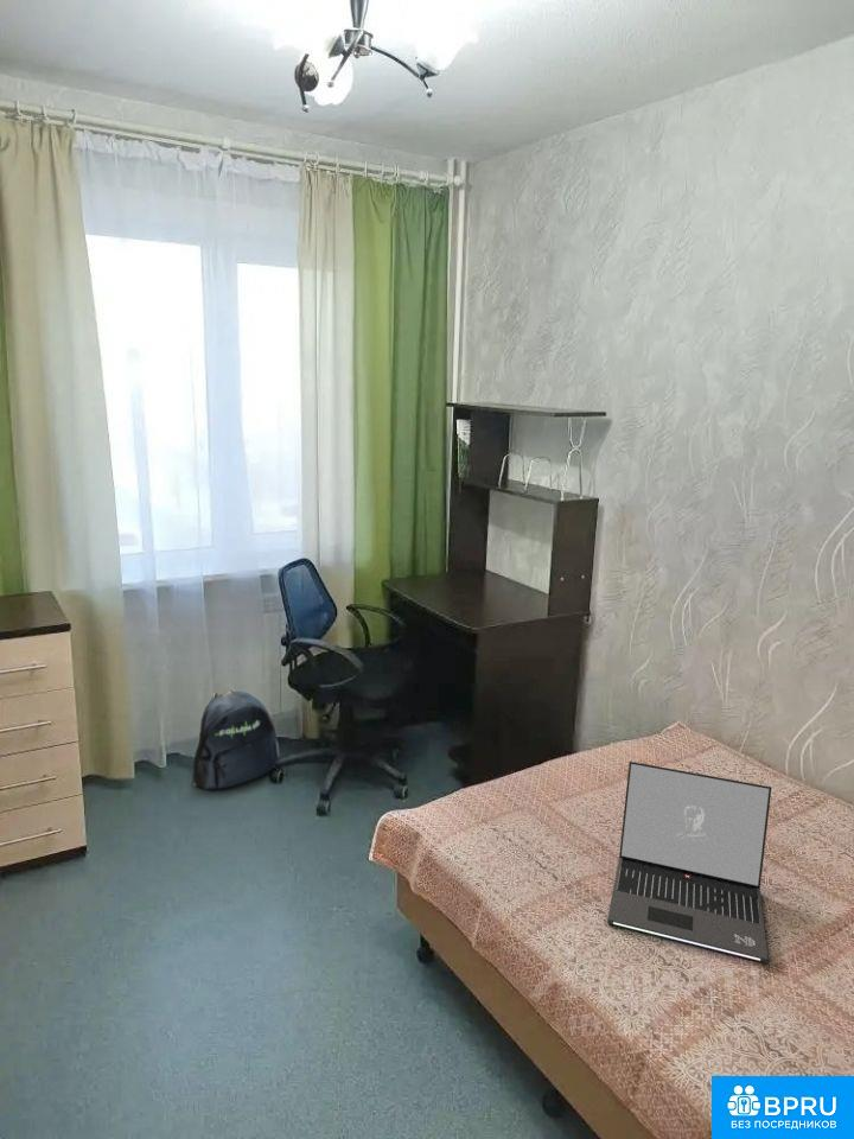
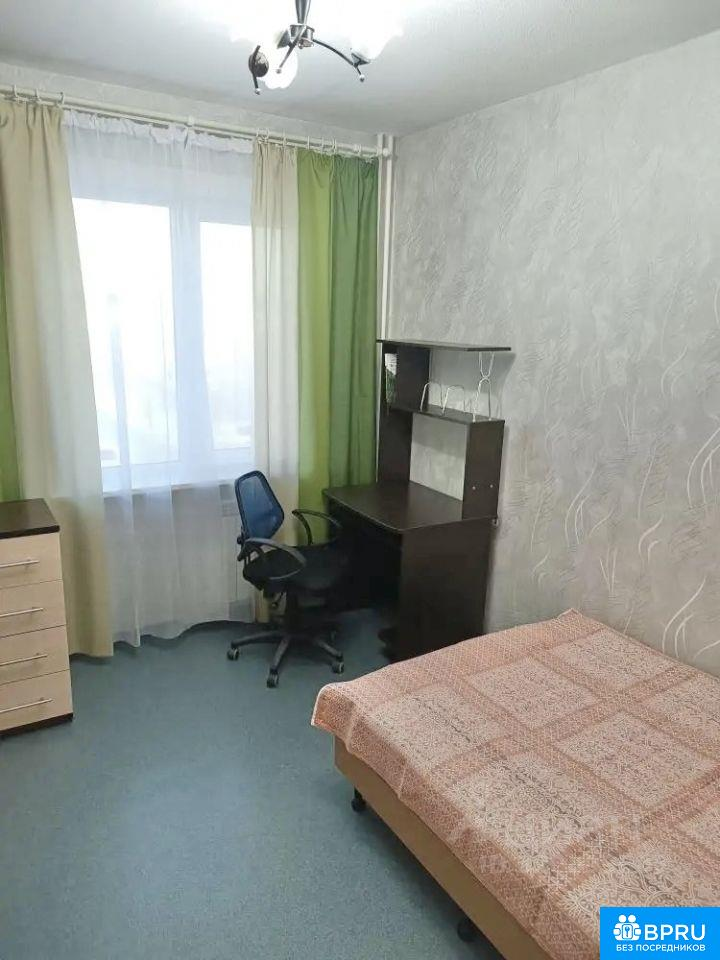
- backpack (235, 731)
- laptop (692, 853)
